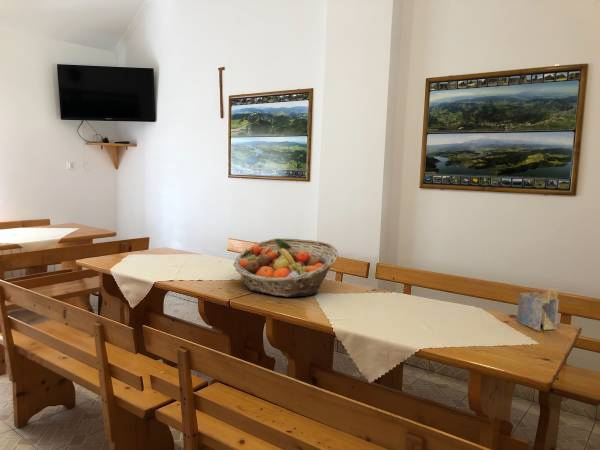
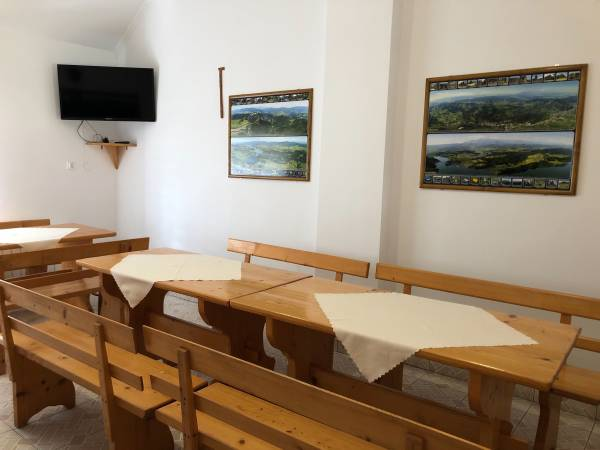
- fruit basket (285, 265)
- napkin holder (538, 305)
